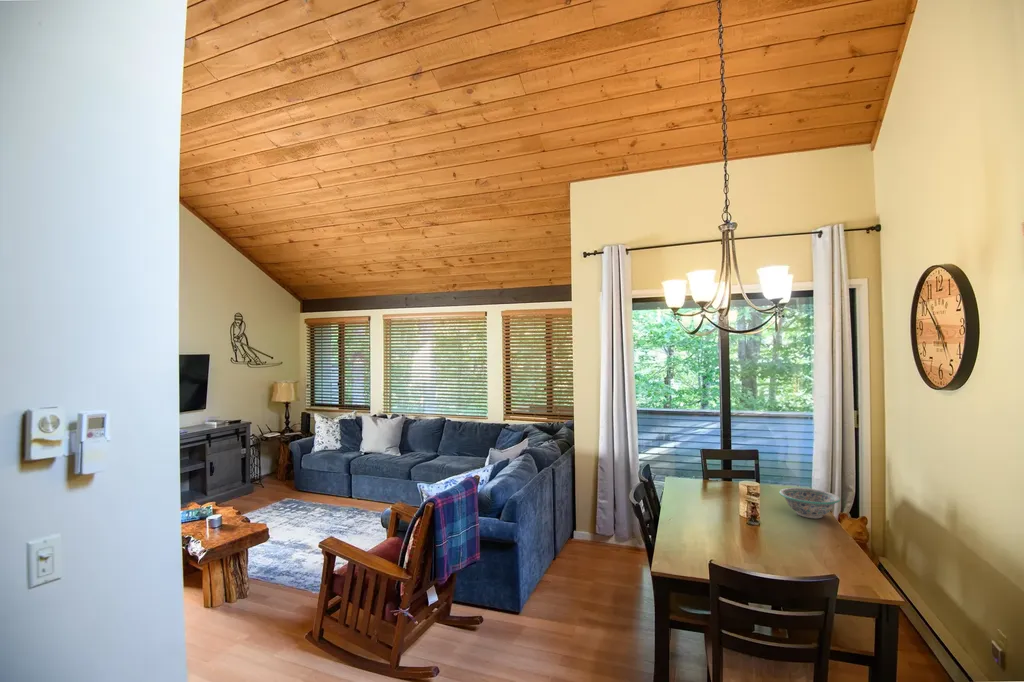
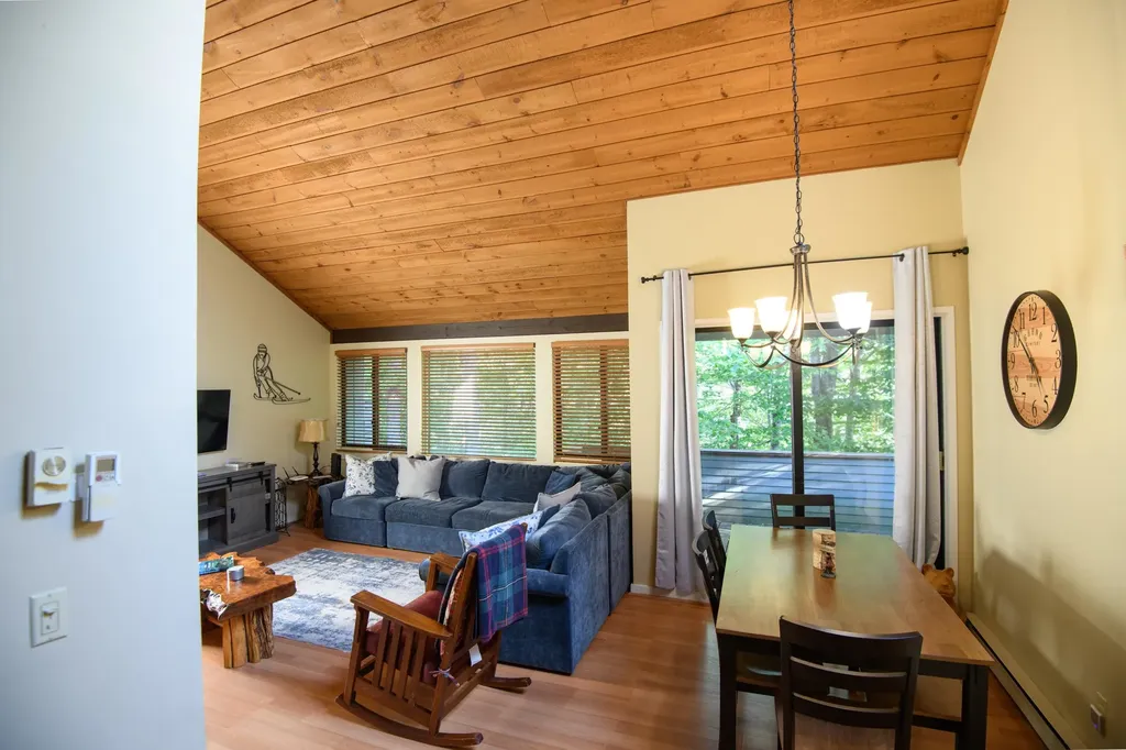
- decorative bowl (809, 504)
